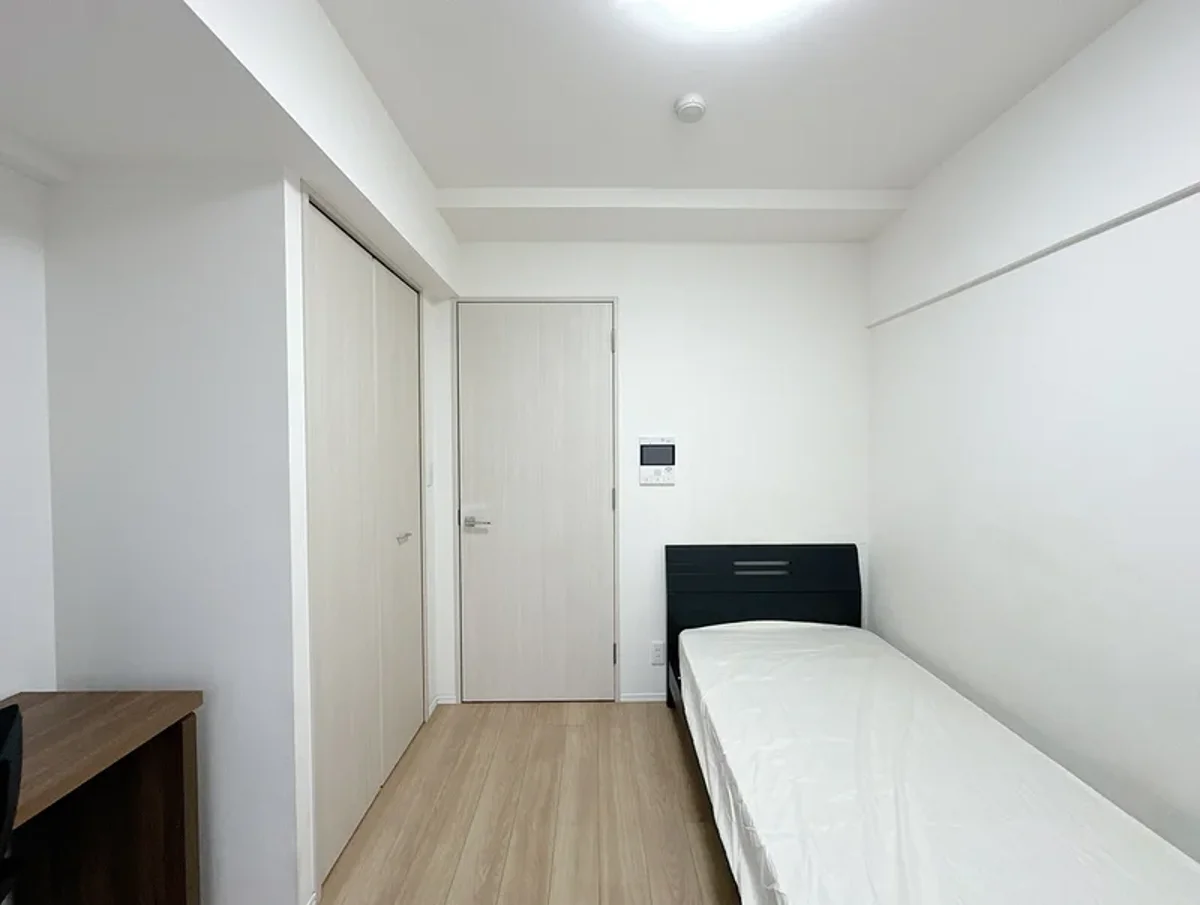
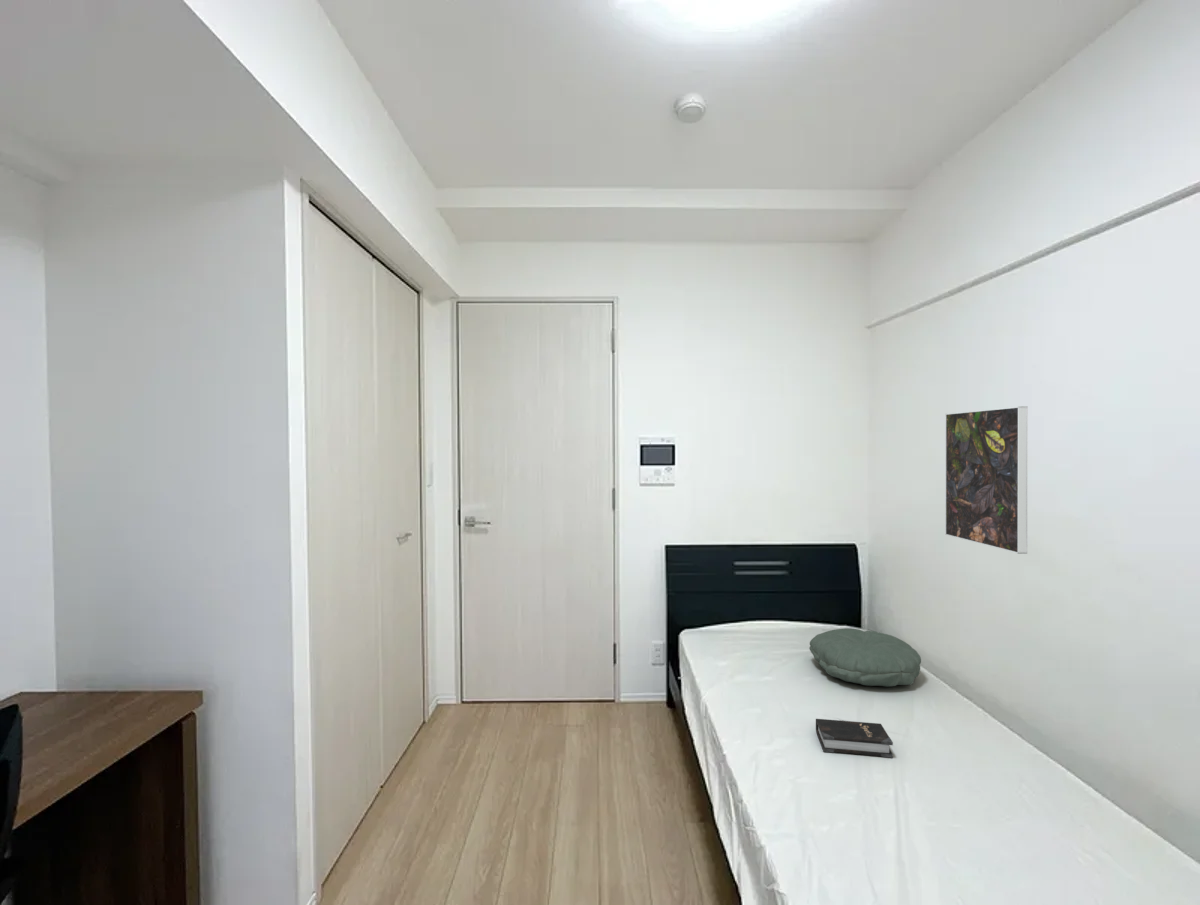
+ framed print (982, 476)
+ hardback book (852, 736)
+ pillow (865, 655)
